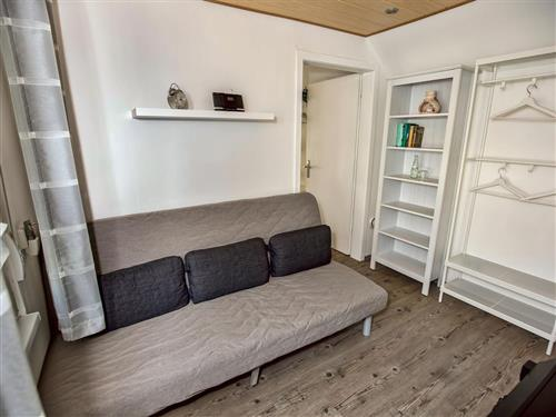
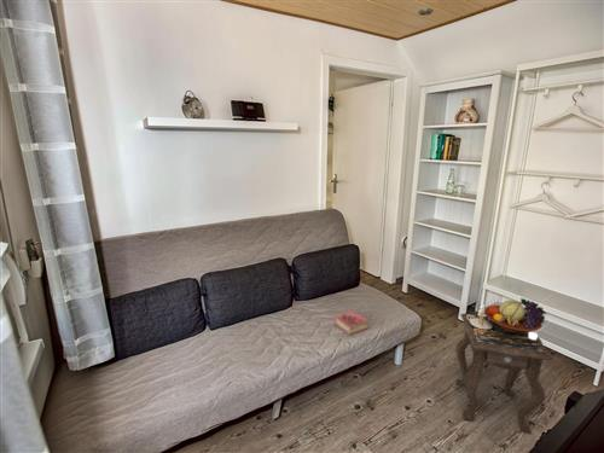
+ side table (501, 354)
+ book (350, 321)
